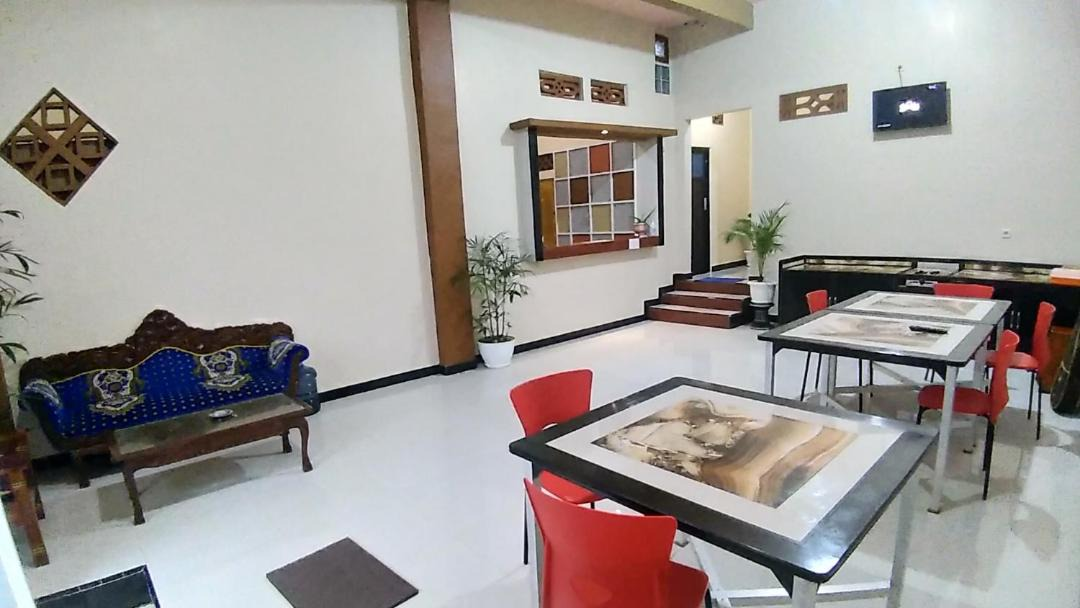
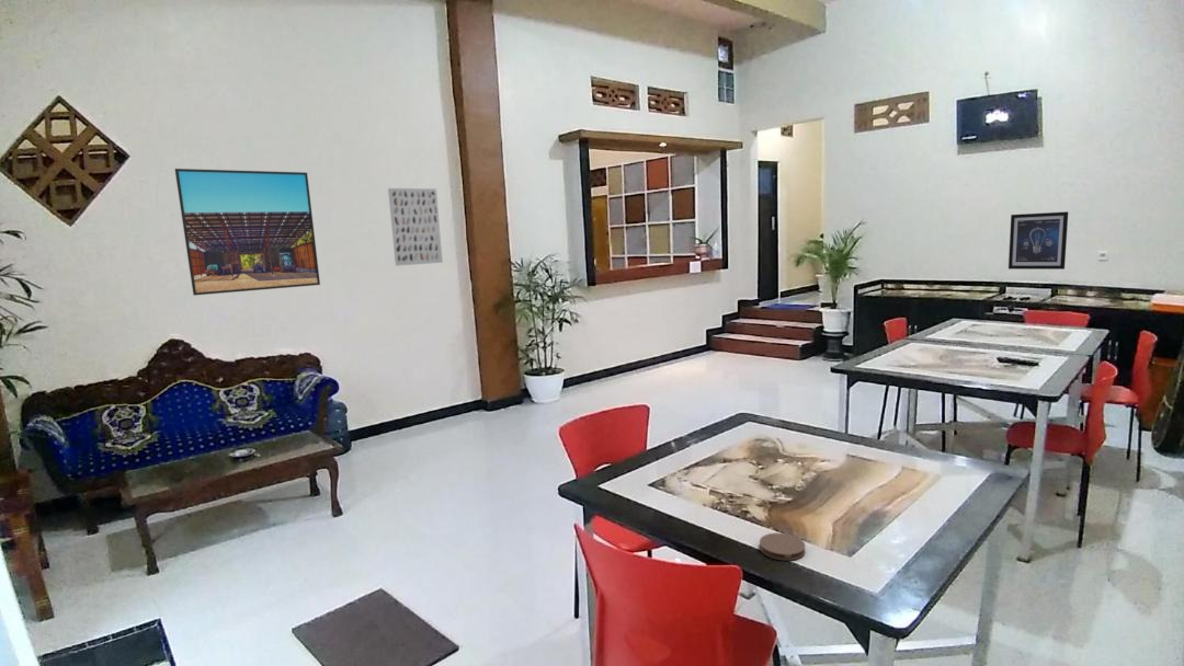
+ wall art (415, 227)
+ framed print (252, 231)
+ coaster (782, 546)
+ wall art (1037, 241)
